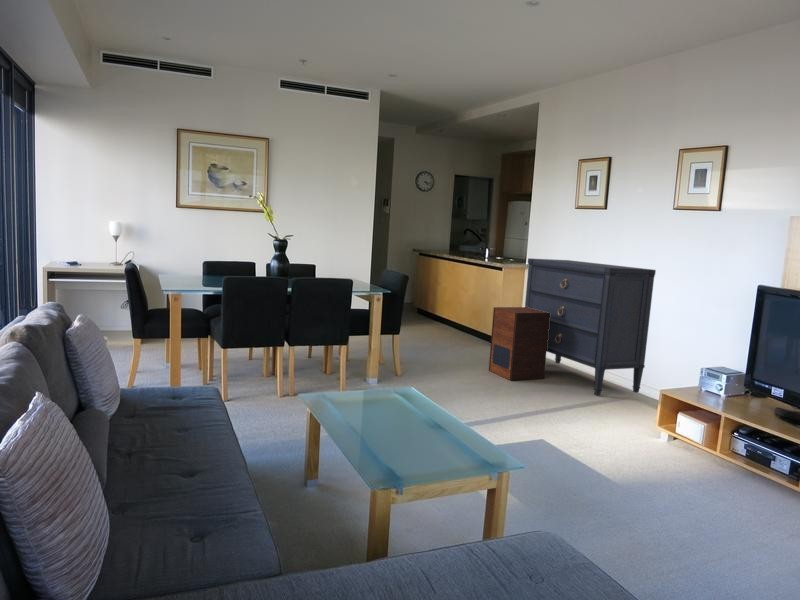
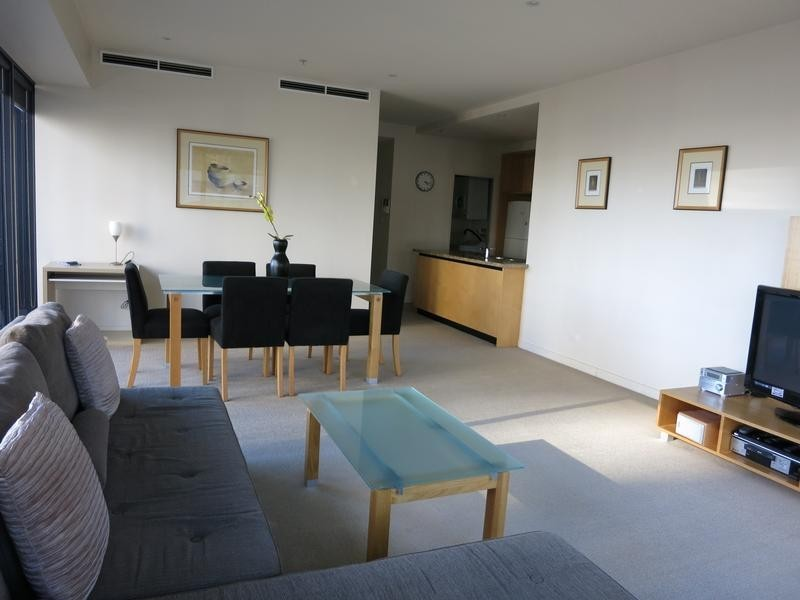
- dresser (580, 321)
- speaker (519, 342)
